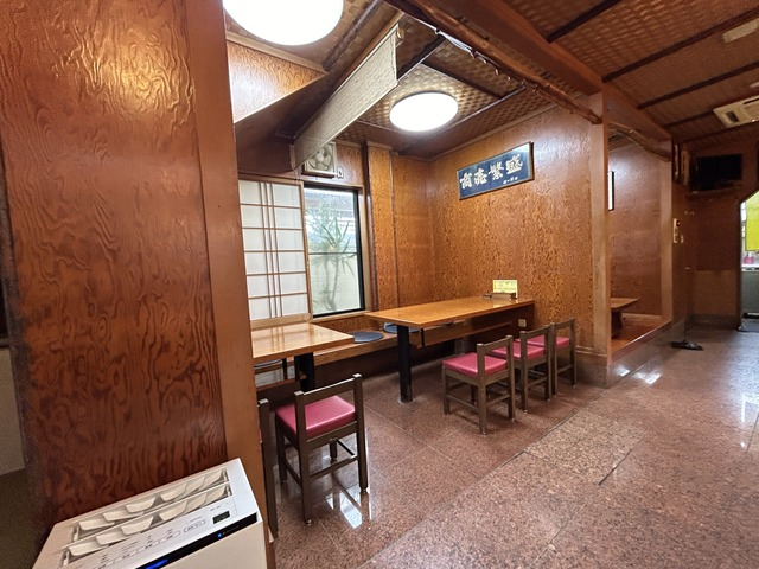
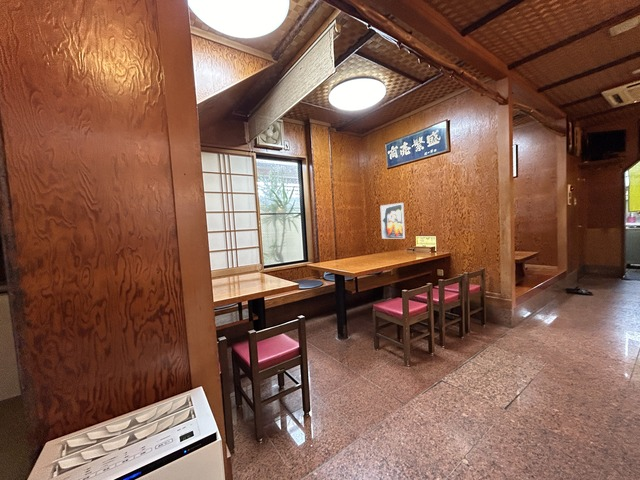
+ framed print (392, 221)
